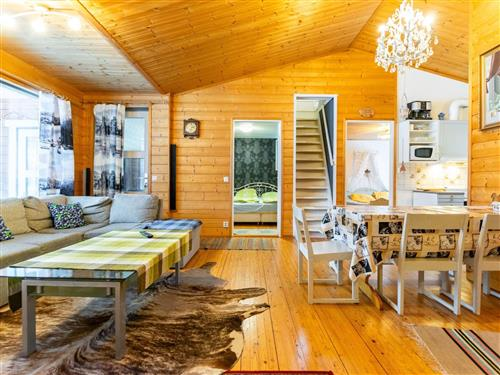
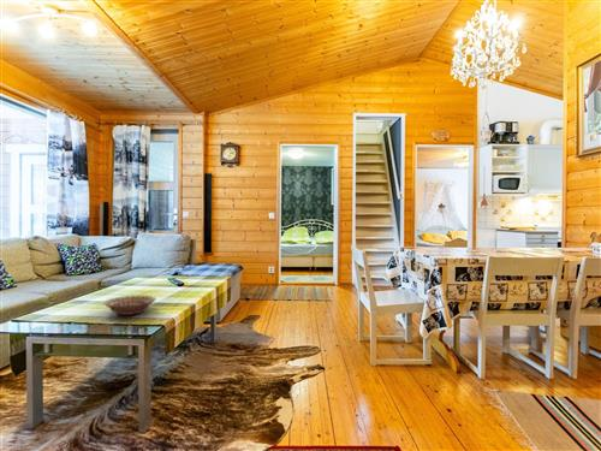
+ decorative bowl (130, 305)
